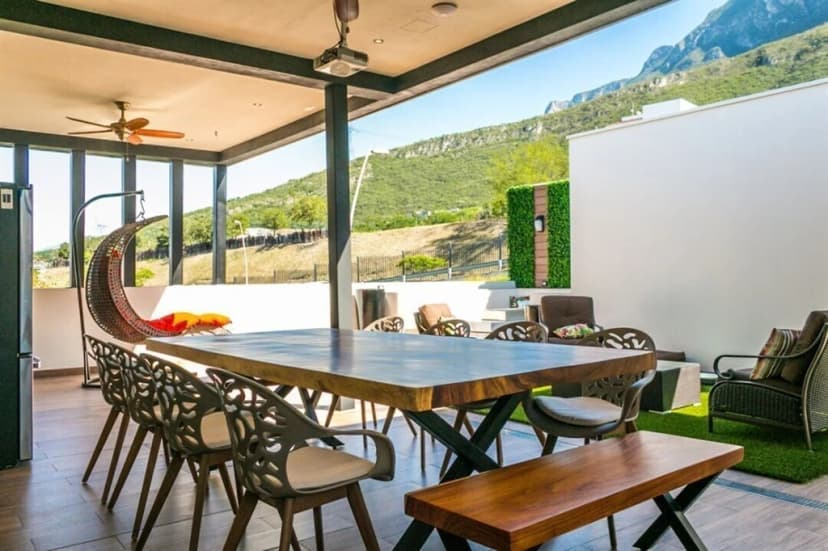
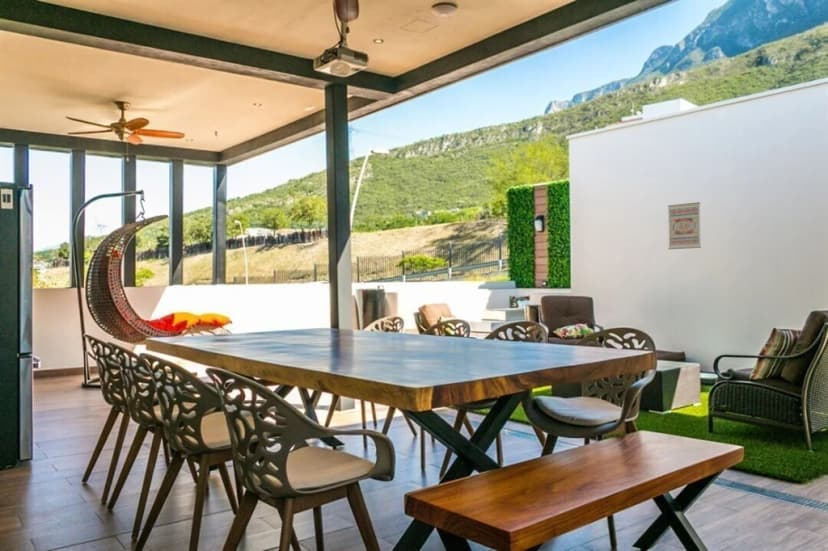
+ wall art (684, 226)
